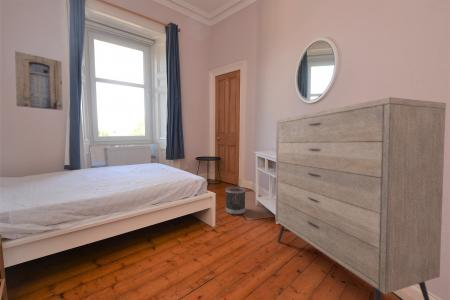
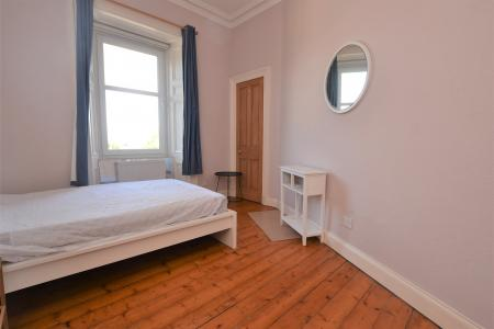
- wastebasket (235, 200)
- dresser (336, 193)
- wall art (40, 82)
